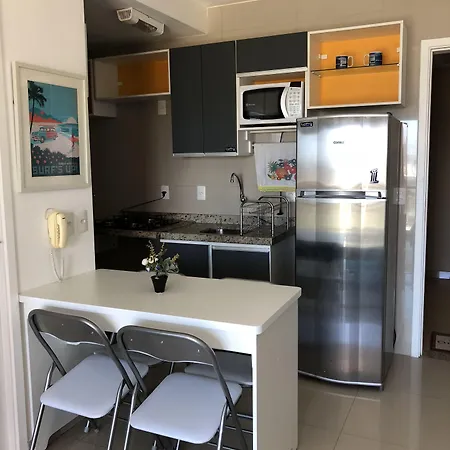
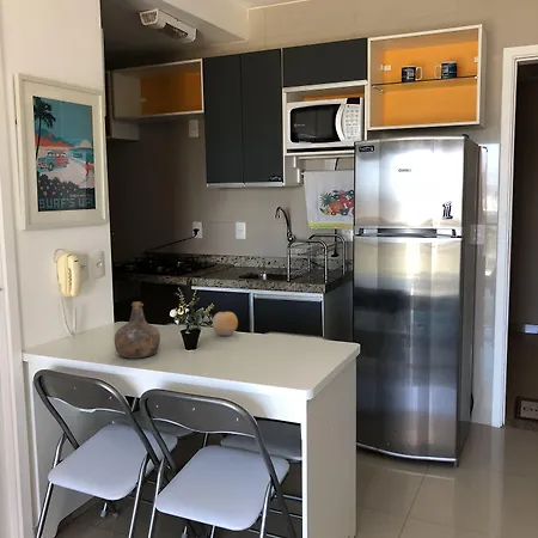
+ bottle (136, 328)
+ fruit (225, 323)
